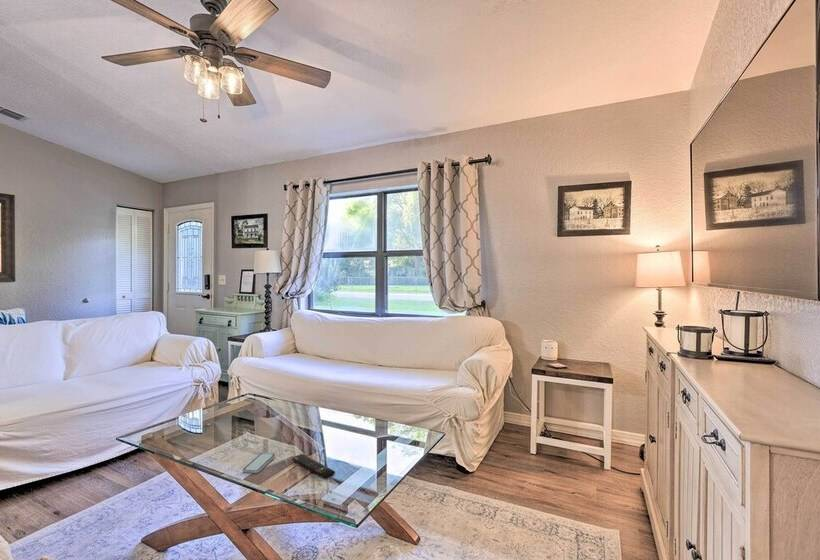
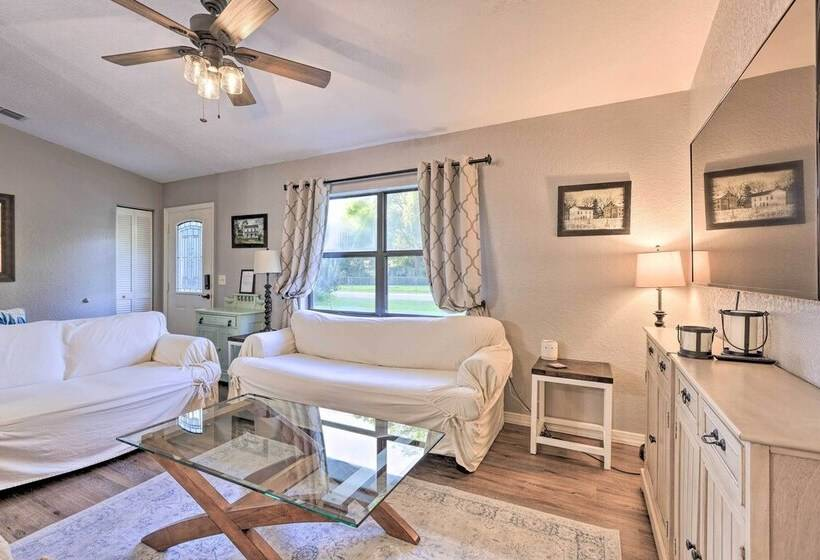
- smartphone (259, 462)
- remote control (312, 466)
